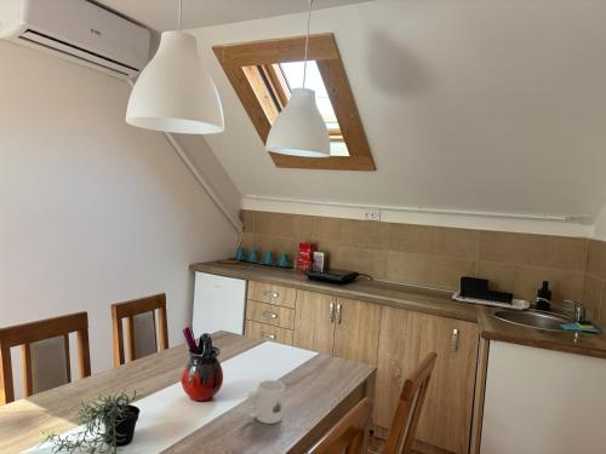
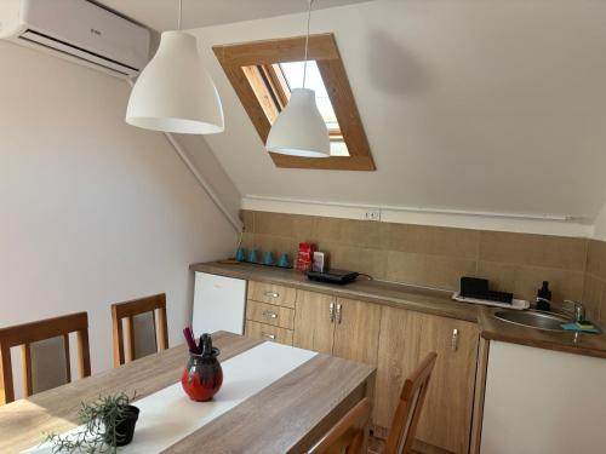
- mug (264, 402)
